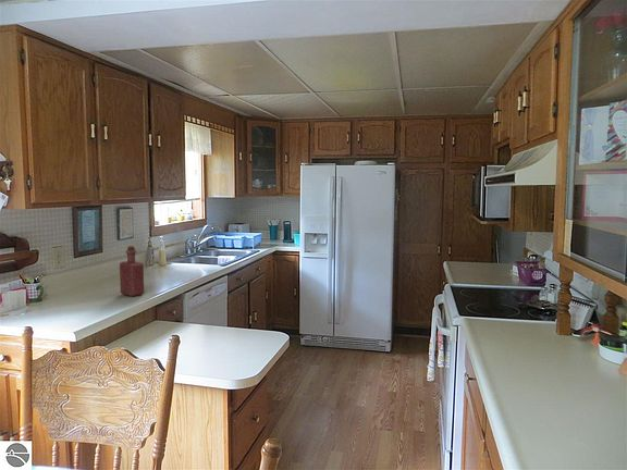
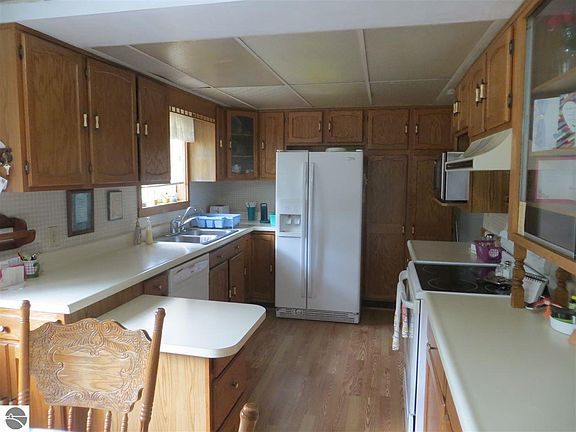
- bottle (131, 270)
